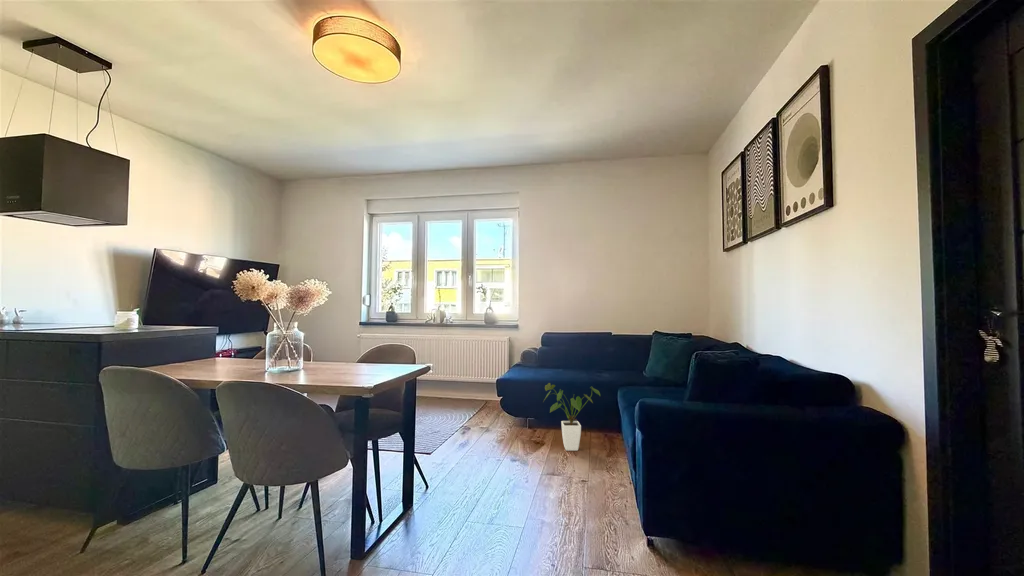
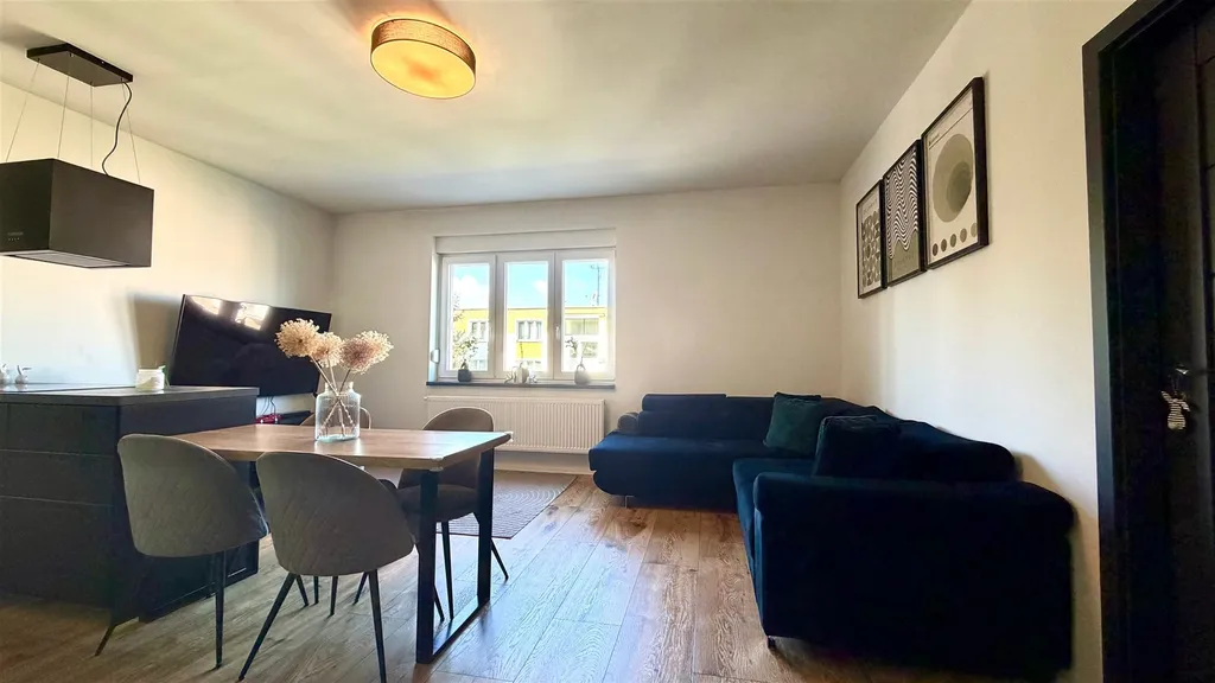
- house plant (569, 415)
